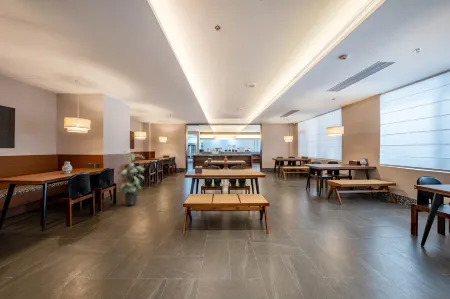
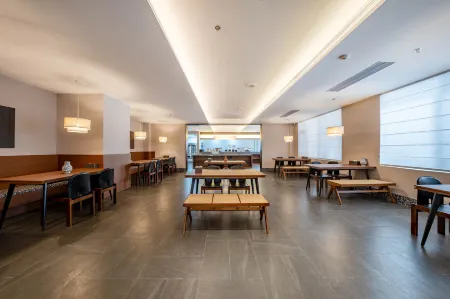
- indoor plant (130, 177)
